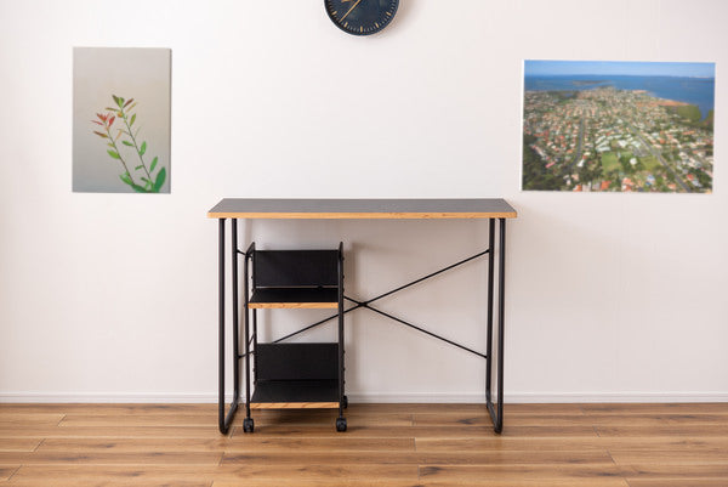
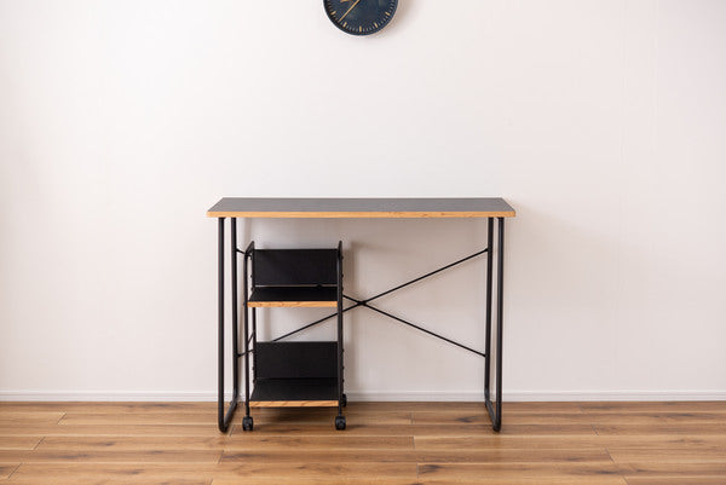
- wall art (121, 120)
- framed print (616, 126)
